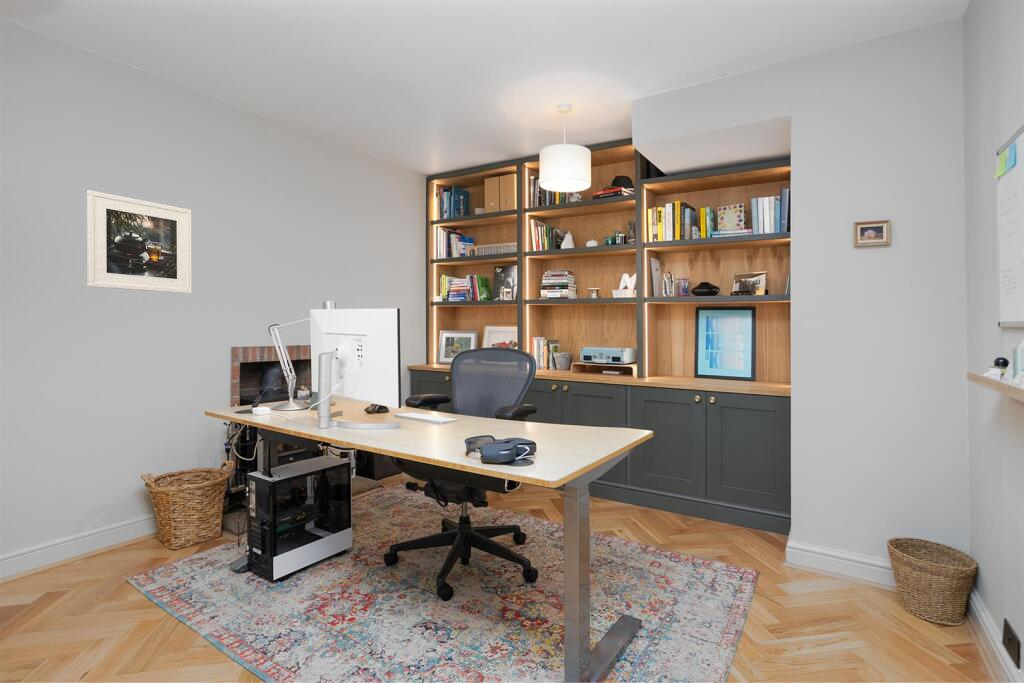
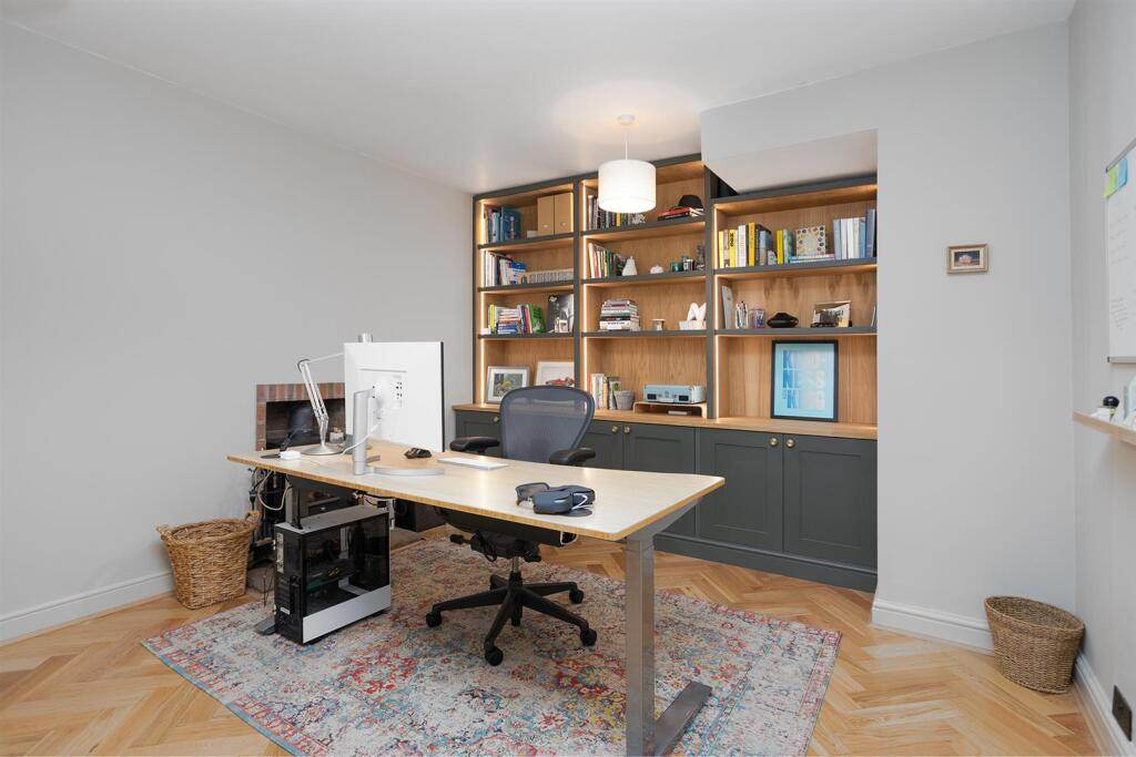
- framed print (142, 245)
